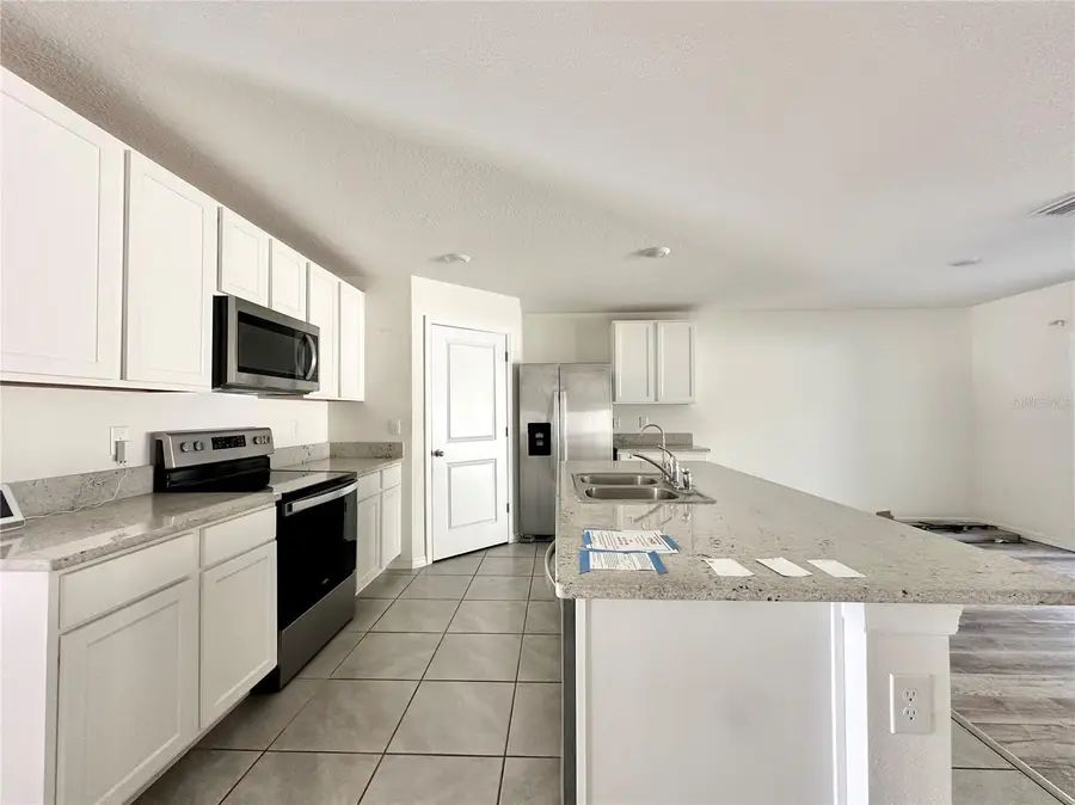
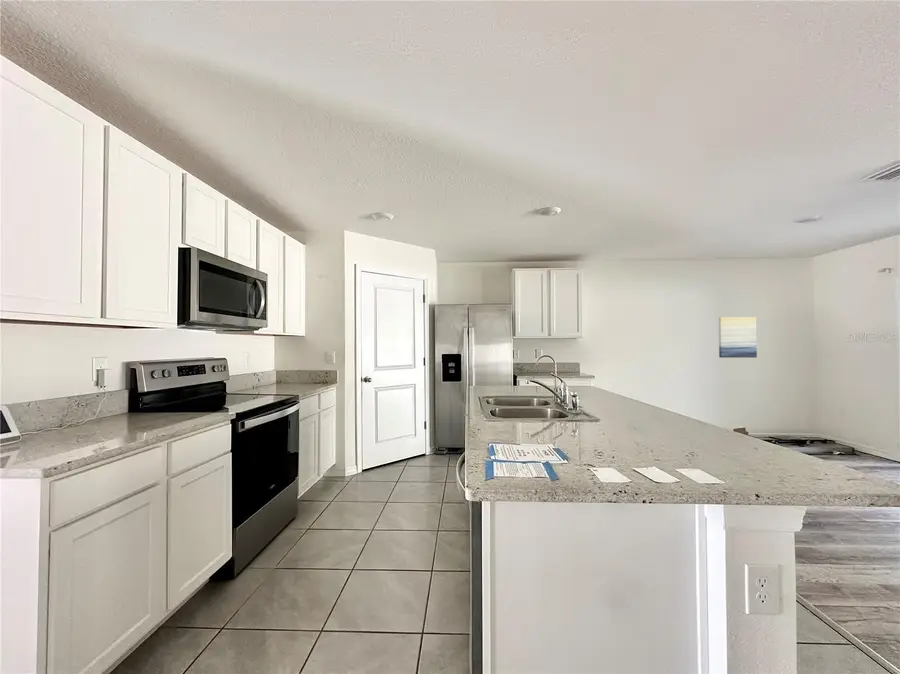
+ wall art (737, 337)
